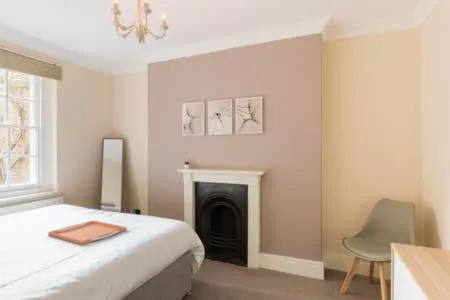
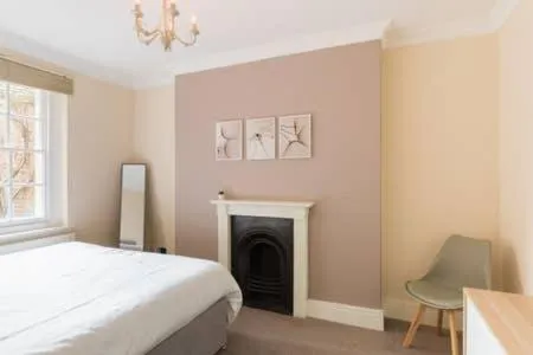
- serving tray (88, 230)
